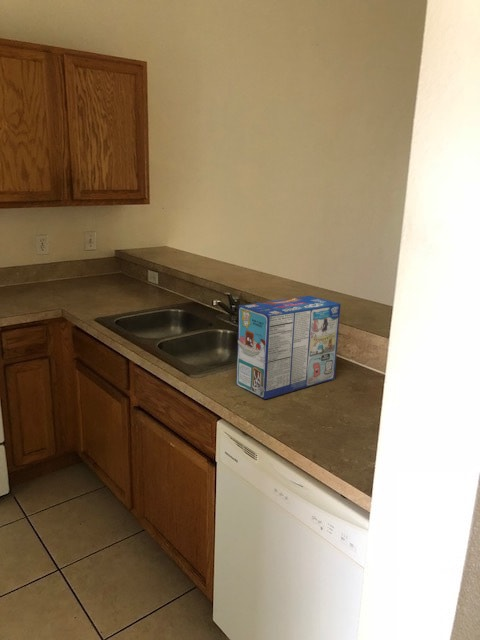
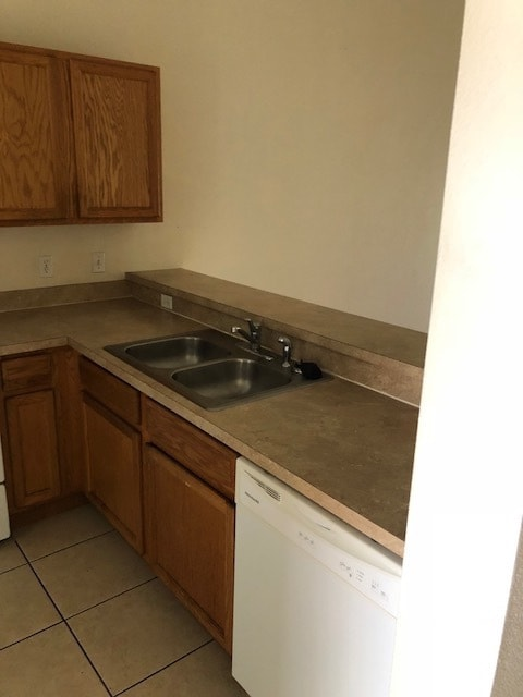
- toaster pastry box (288, 344)
